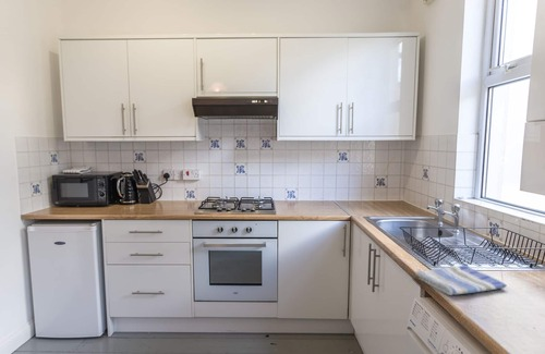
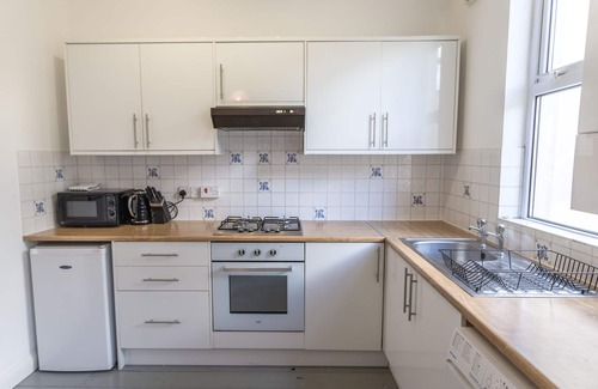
- dish towel (458, 279)
